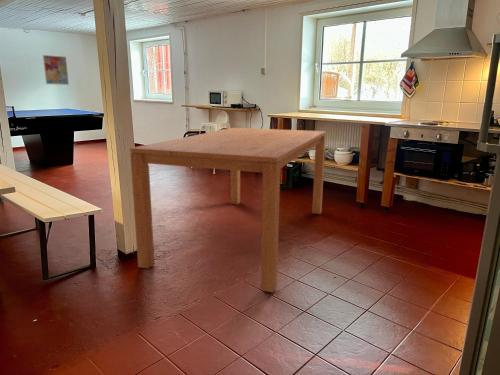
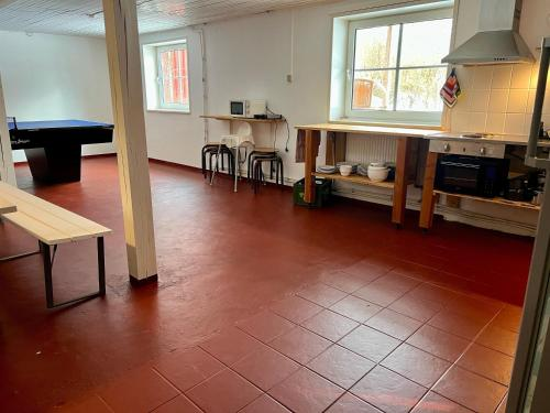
- wall art (56, 70)
- dining table (239, 187)
